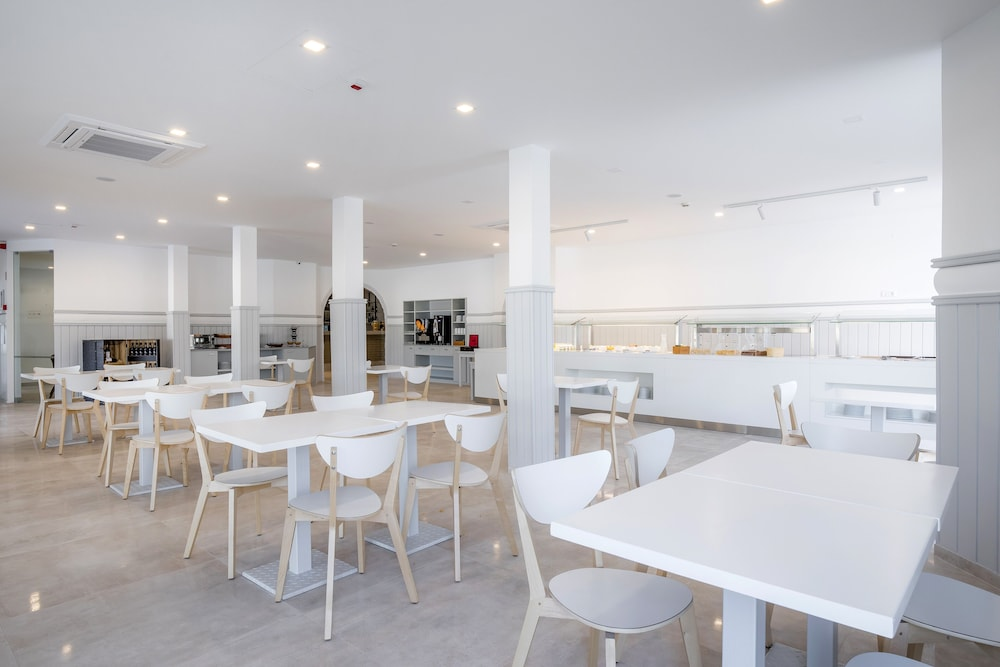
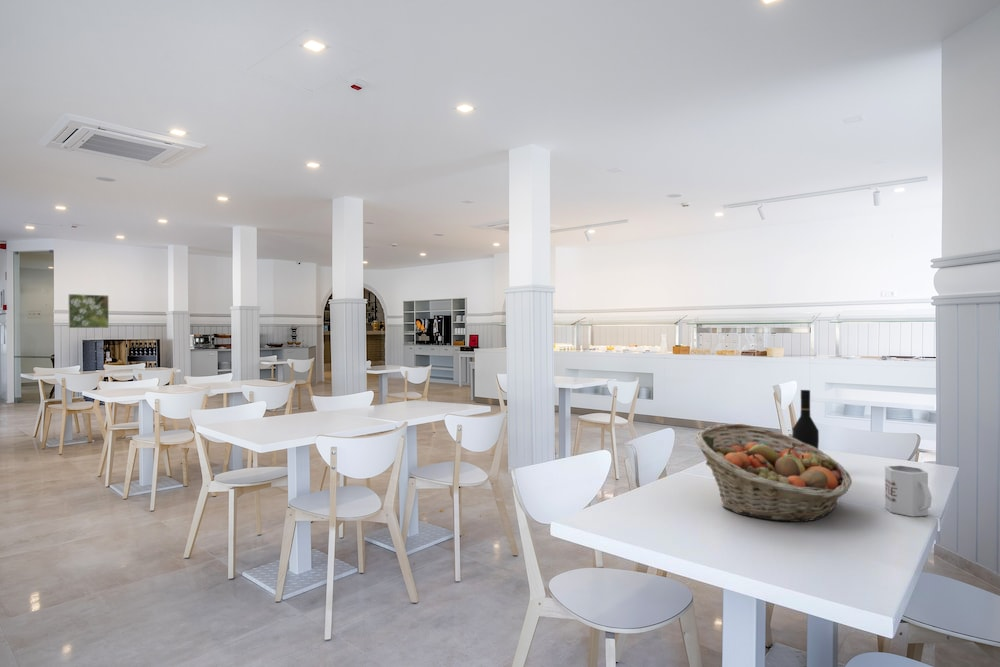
+ mug (908, 490)
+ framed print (88, 311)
+ fruit basket (770, 468)
+ wine bottle (805, 431)
